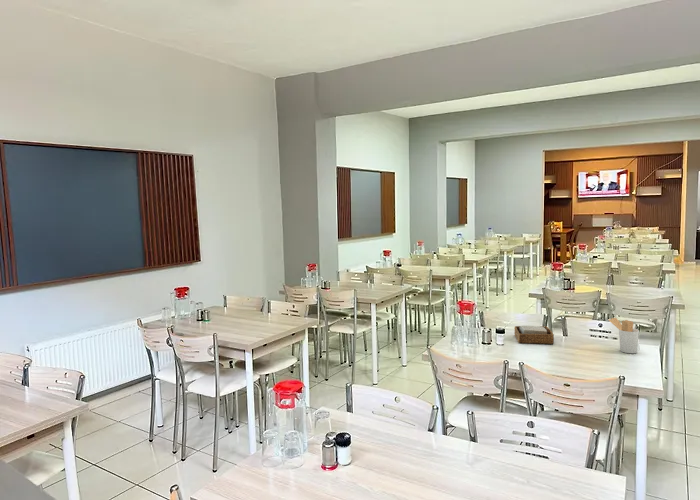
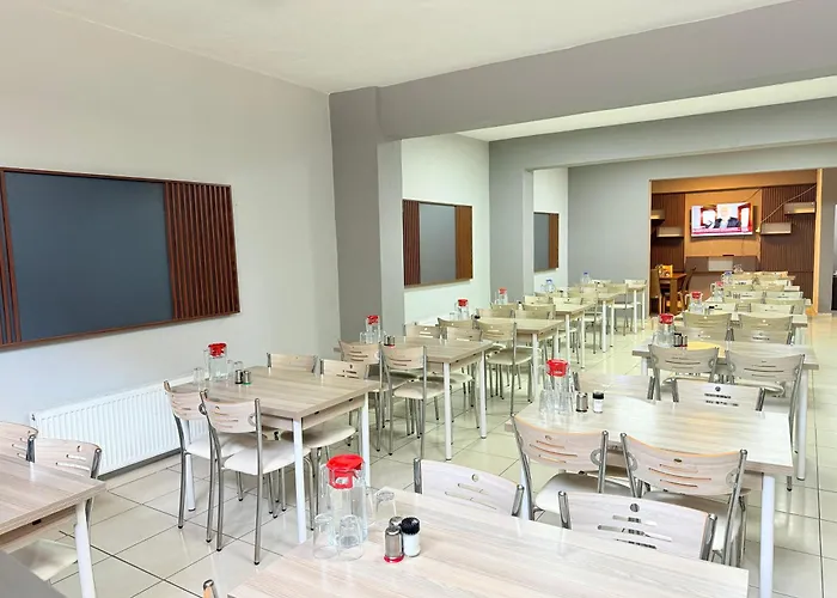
- utensil holder (623, 334)
- napkin holder (533, 333)
